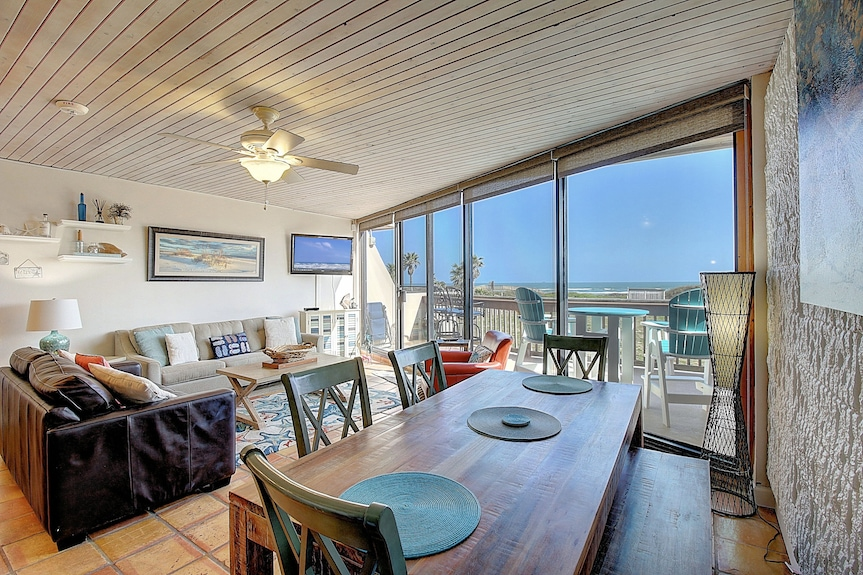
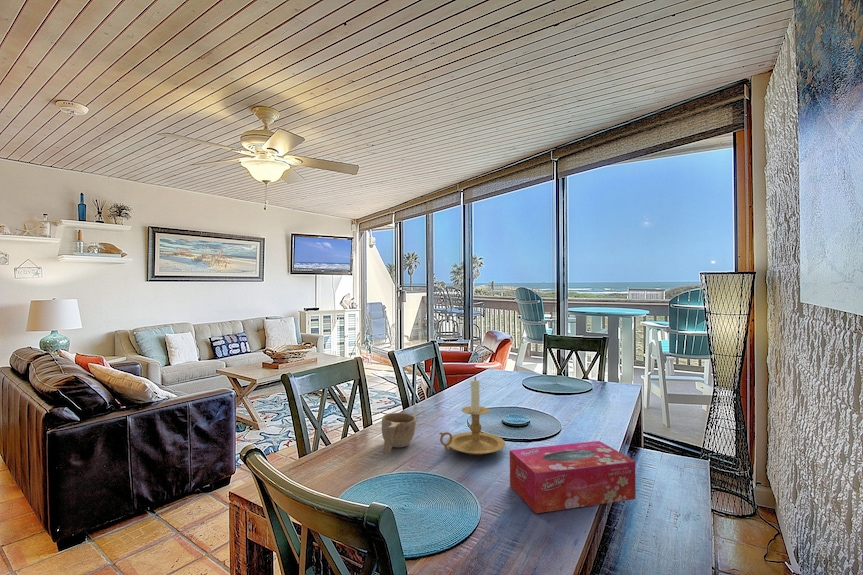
+ tissue box (570, 473)
+ candle holder (475, 413)
+ cup (395, 433)
